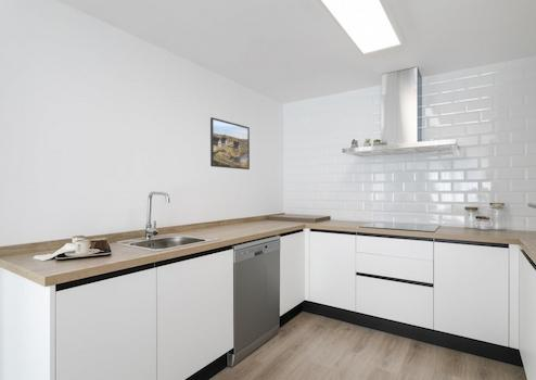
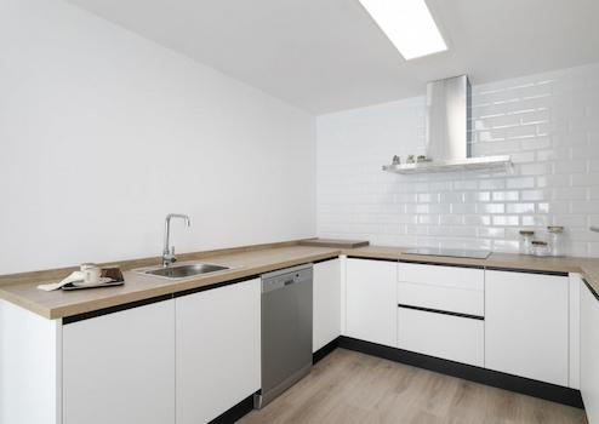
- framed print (231, 144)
